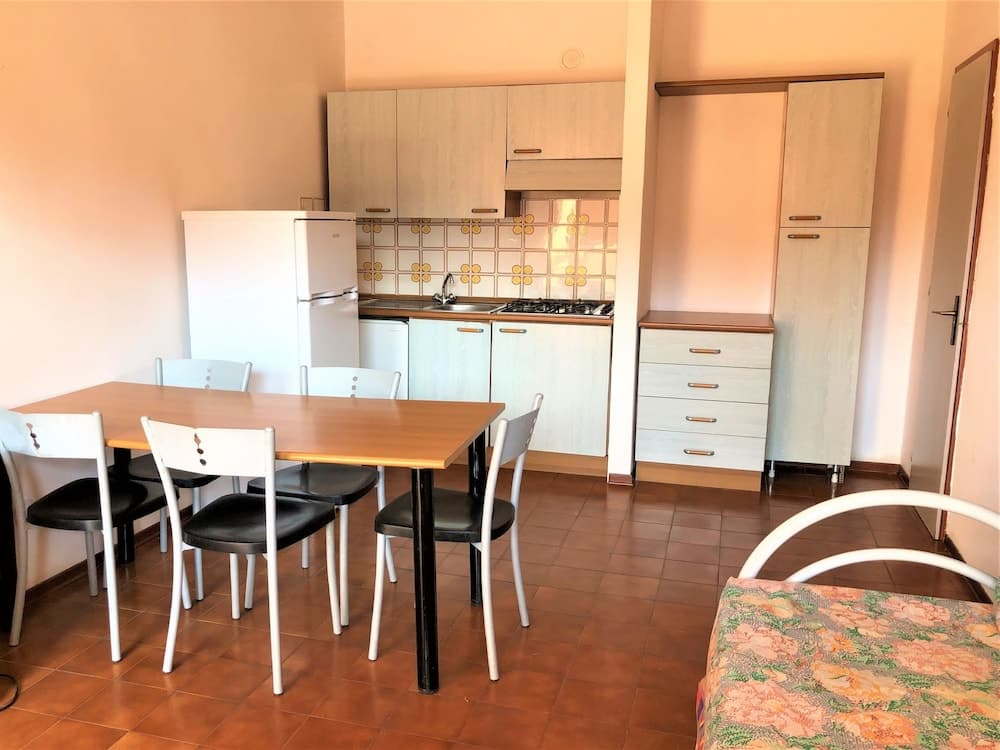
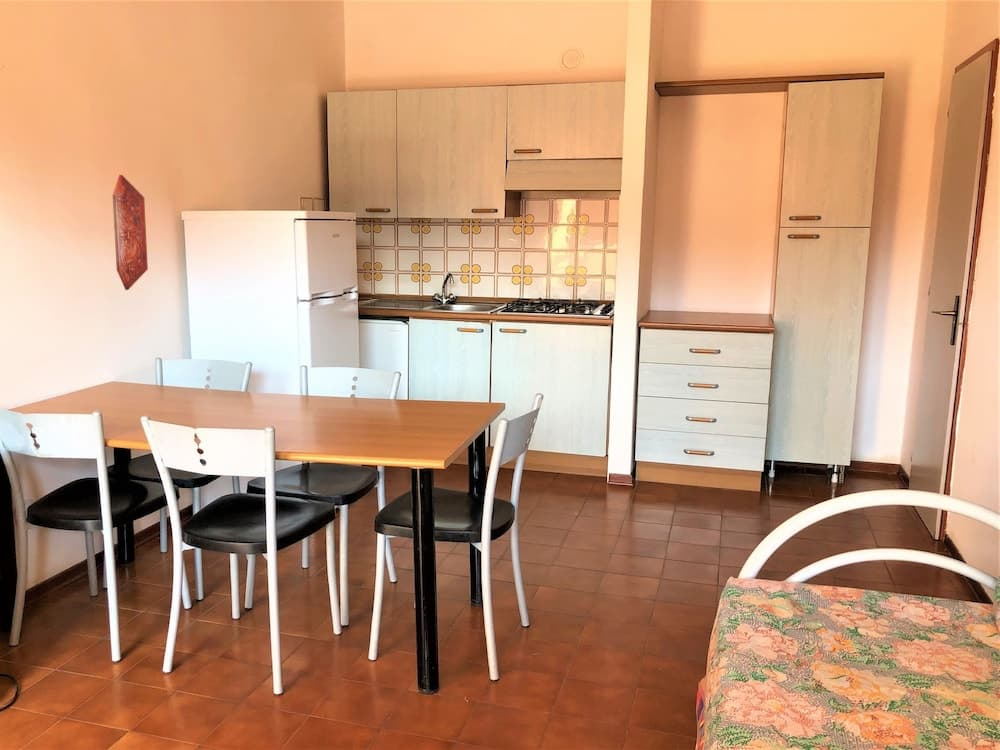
+ carved panel (127, 233)
